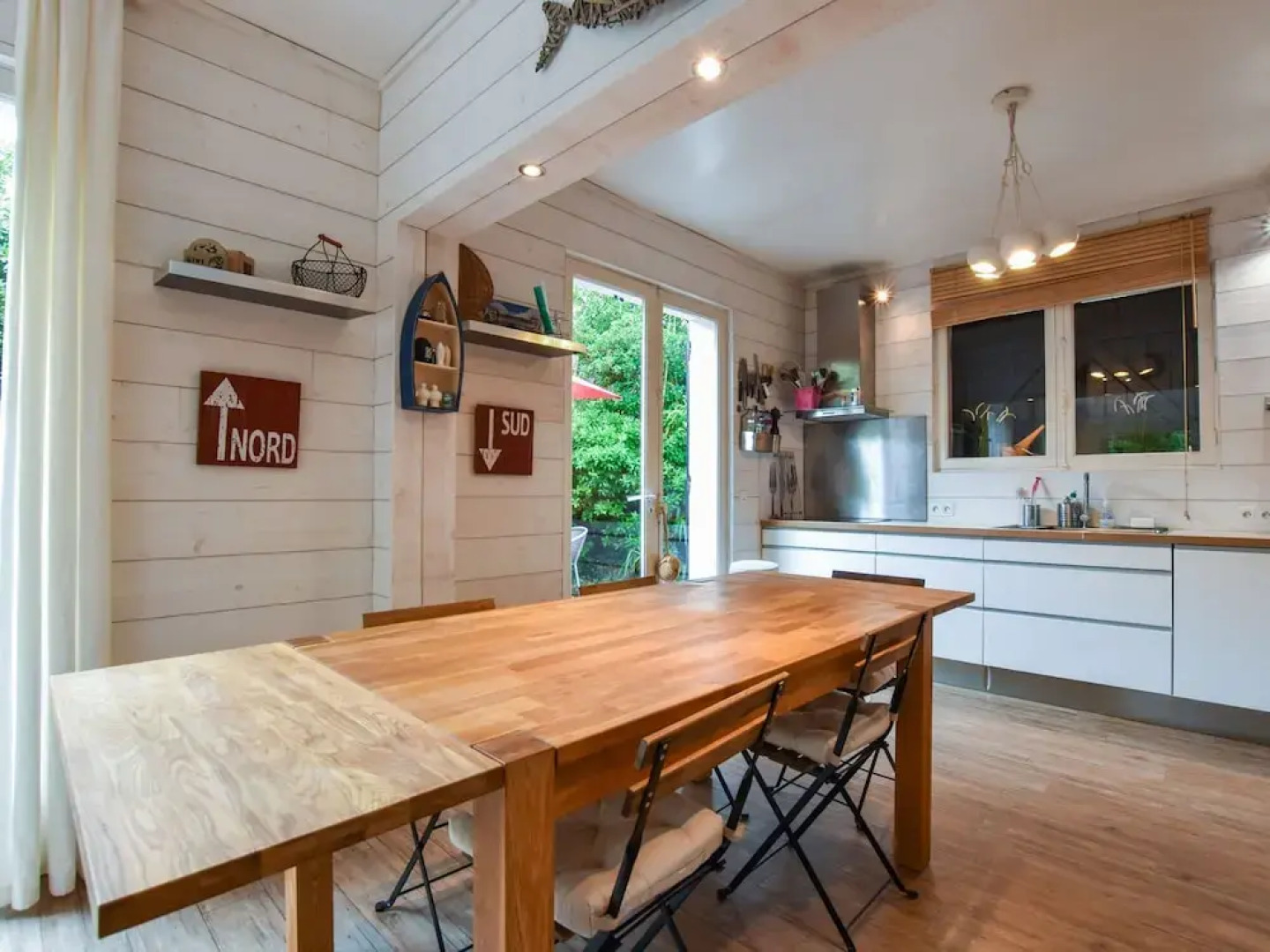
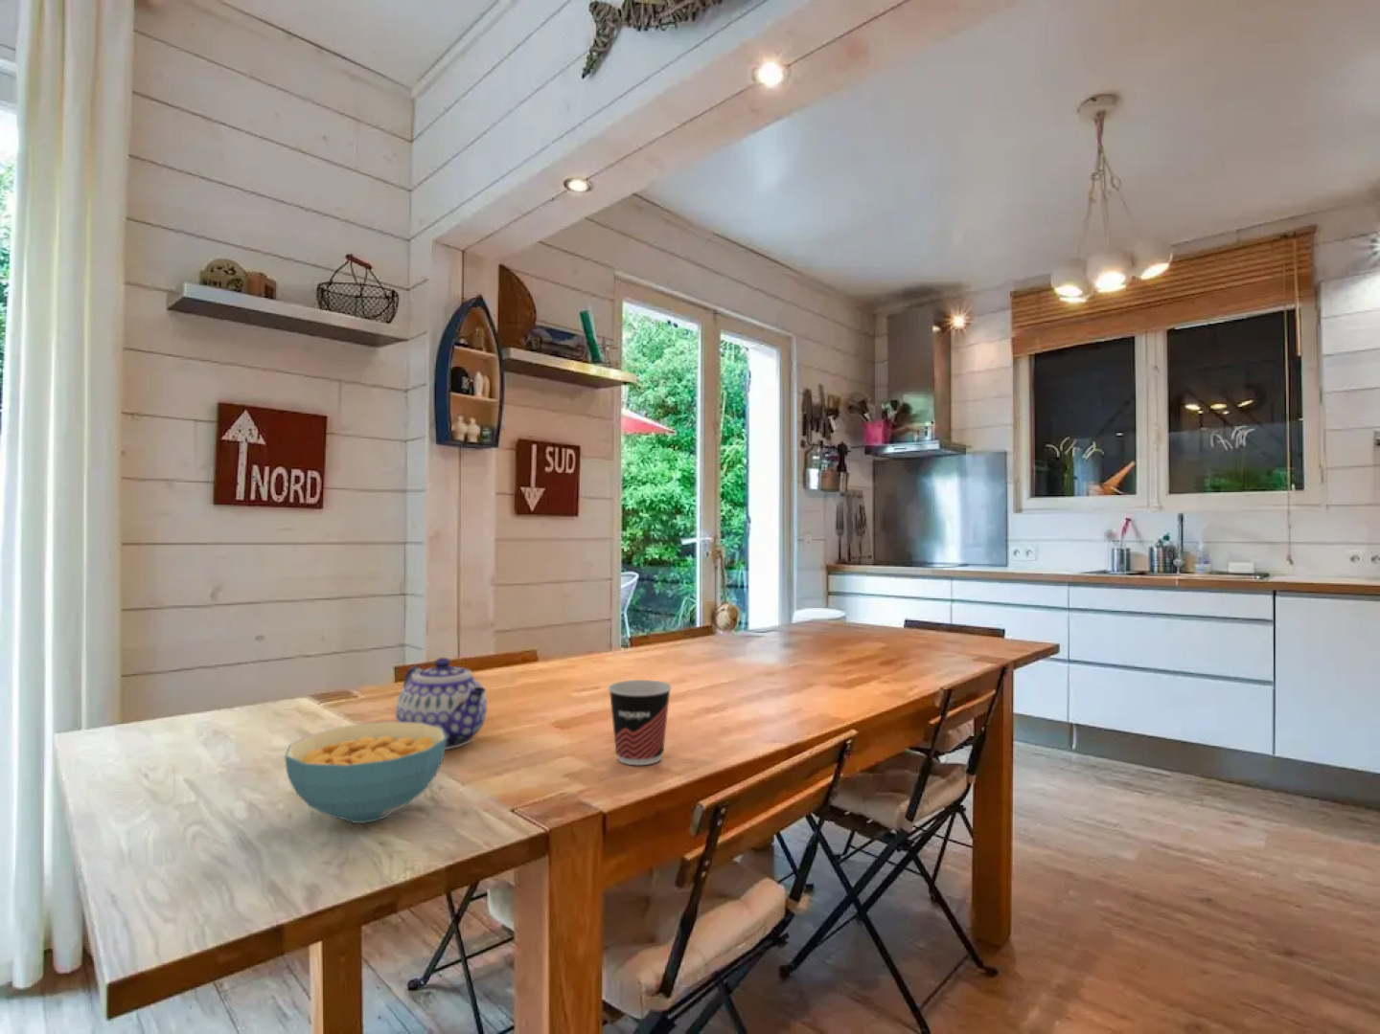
+ cereal bowl (368, 778)
+ teapot (442, 699)
+ cup (639, 722)
